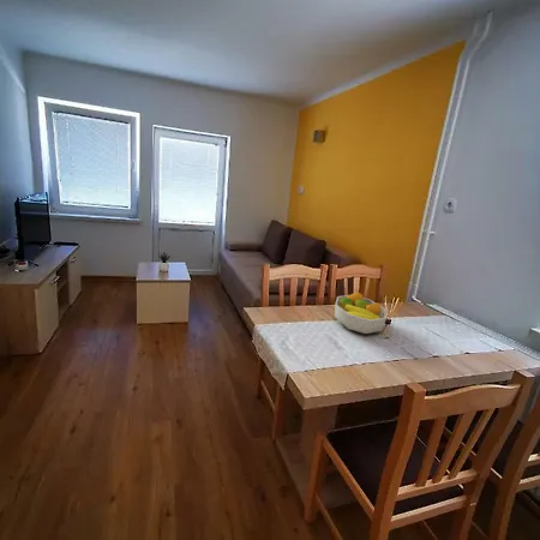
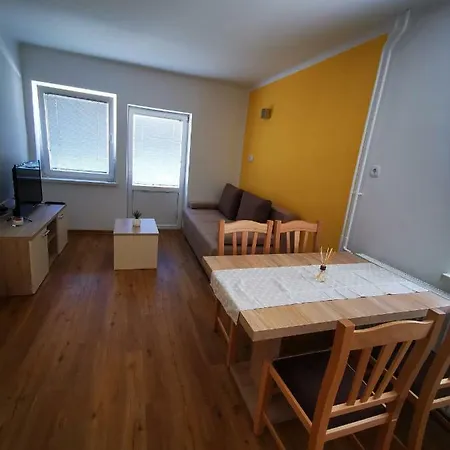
- fruit bowl (359, 311)
